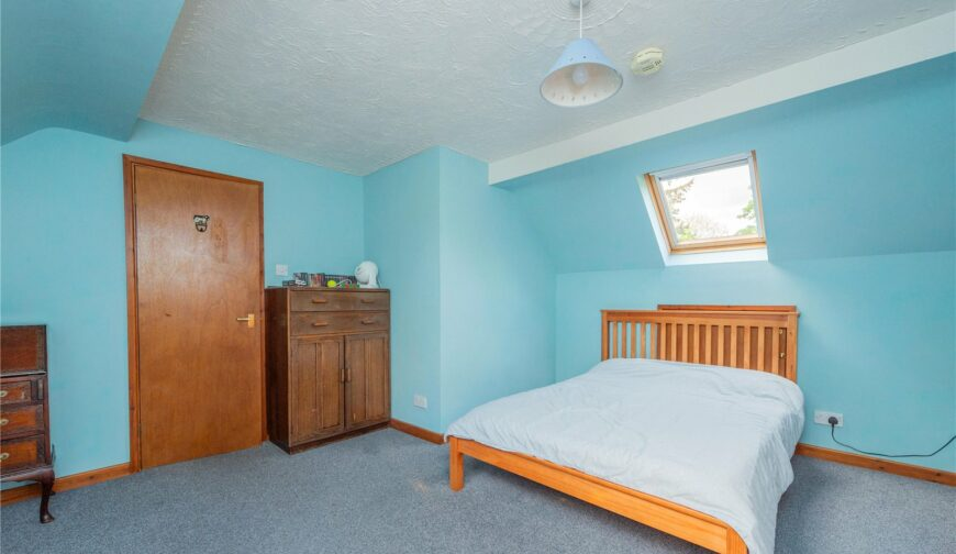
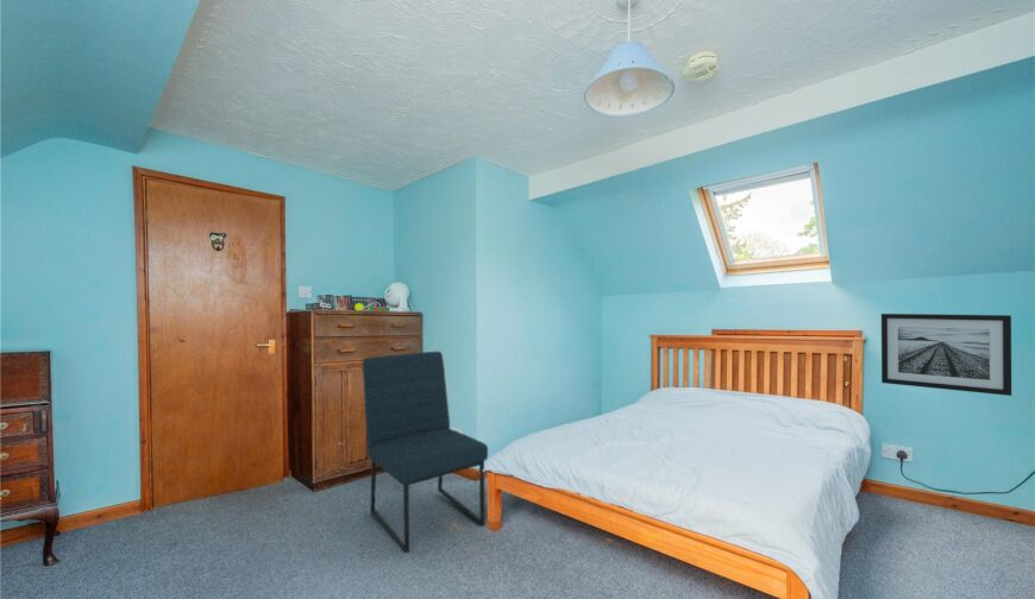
+ wall art (941, 351)
+ chair (422, 437)
